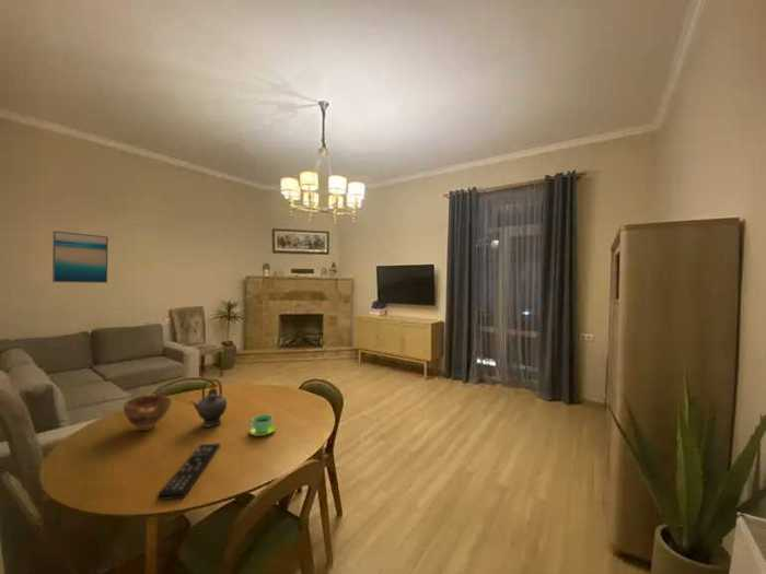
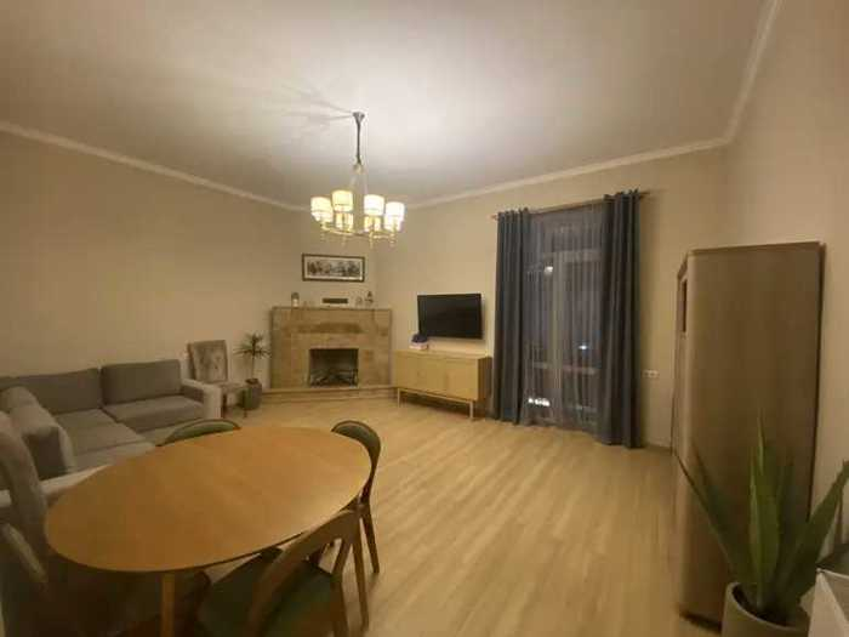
- cup (262, 424)
- remote control (193, 467)
- wall art (81, 258)
- teapot (208, 401)
- bowl (148, 413)
